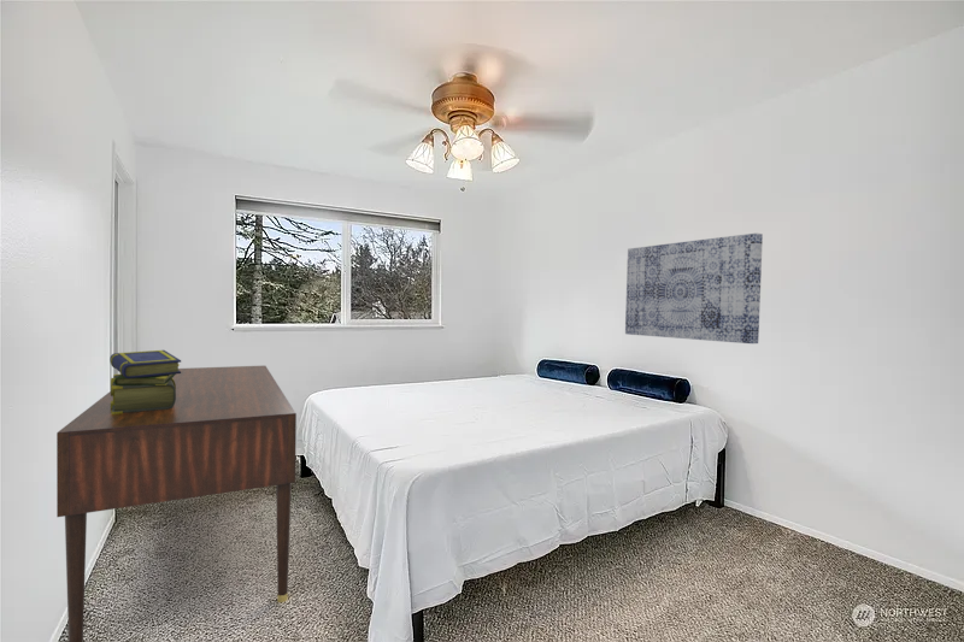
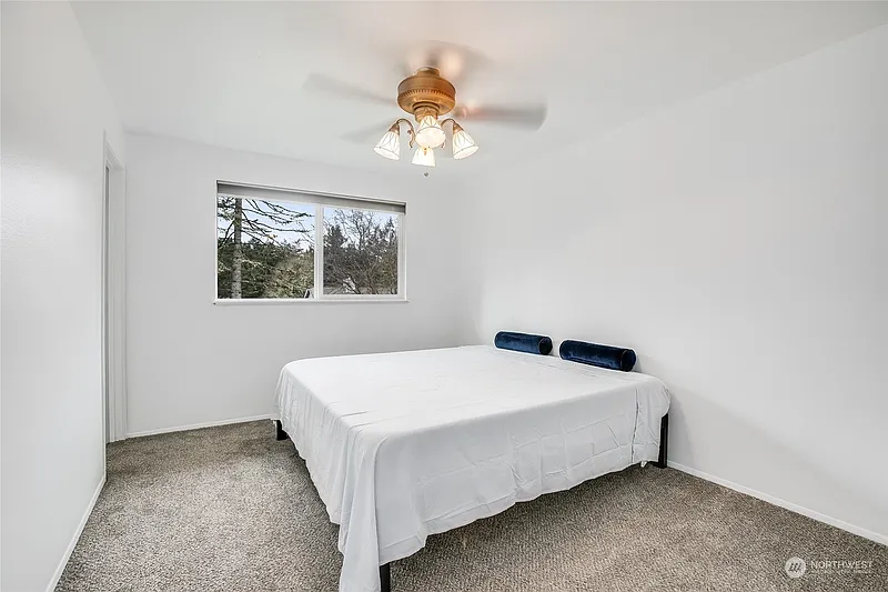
- wall art (684, 290)
- desk (200, 461)
- stack of books (146, 378)
